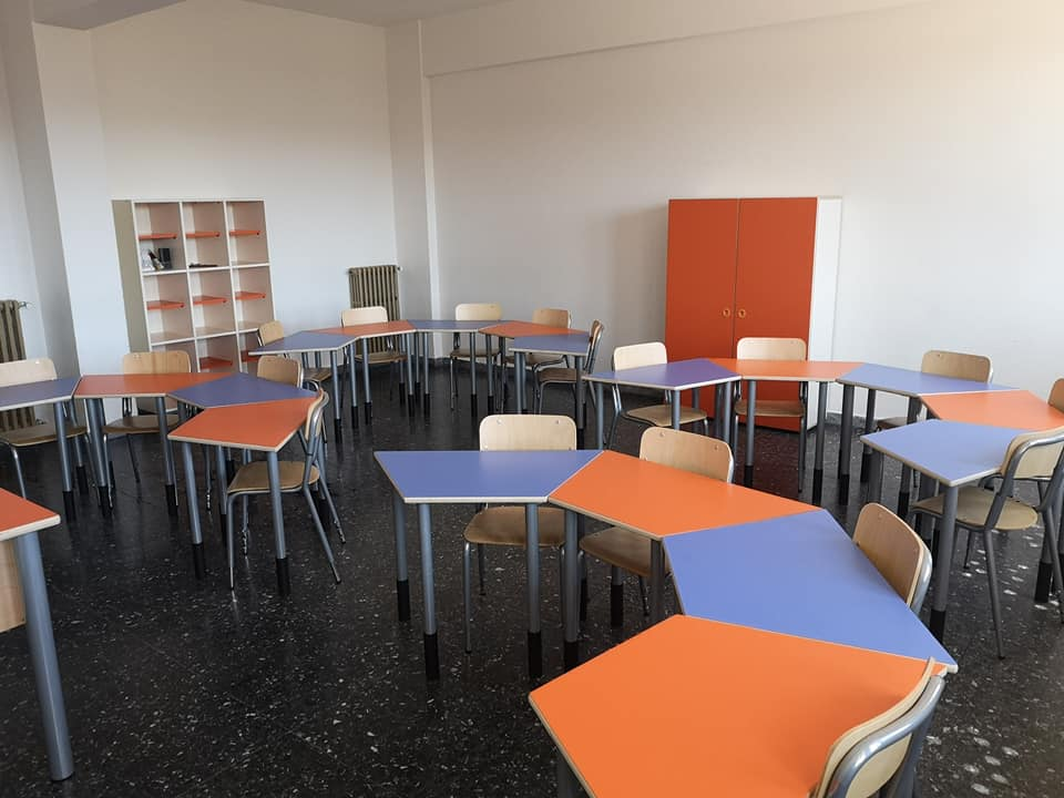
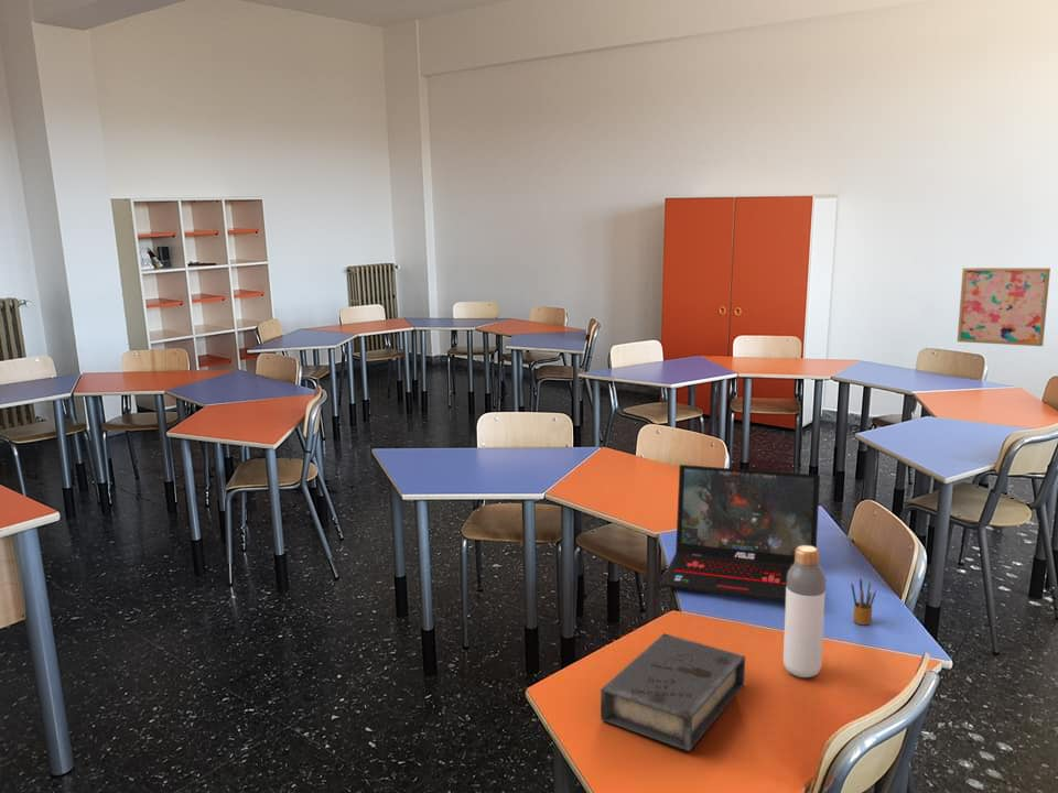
+ wall art (1002, 306)
+ book (674, 685)
+ bottle (805, 610)
+ pencil box (862, 600)
+ laptop (741, 530)
